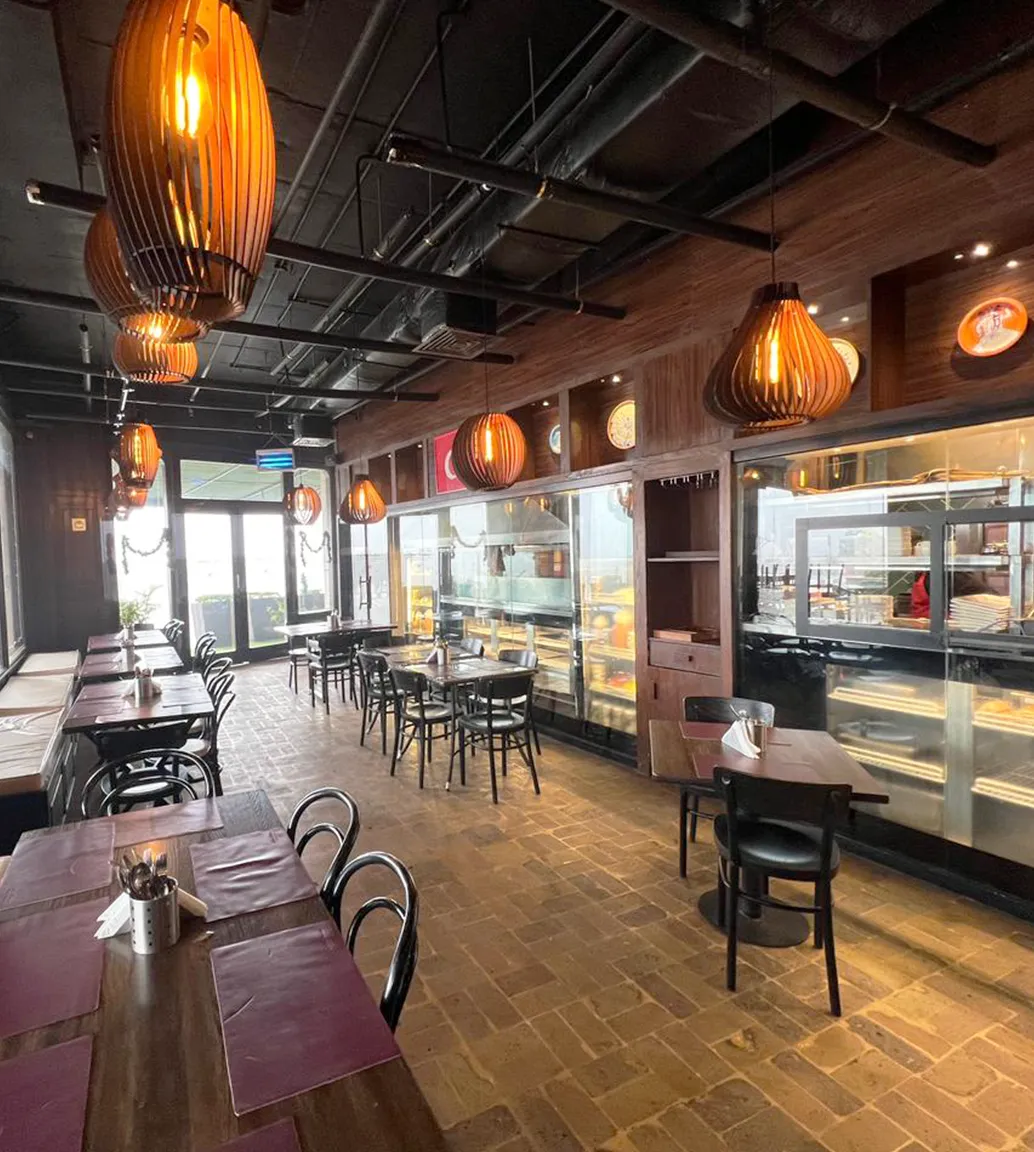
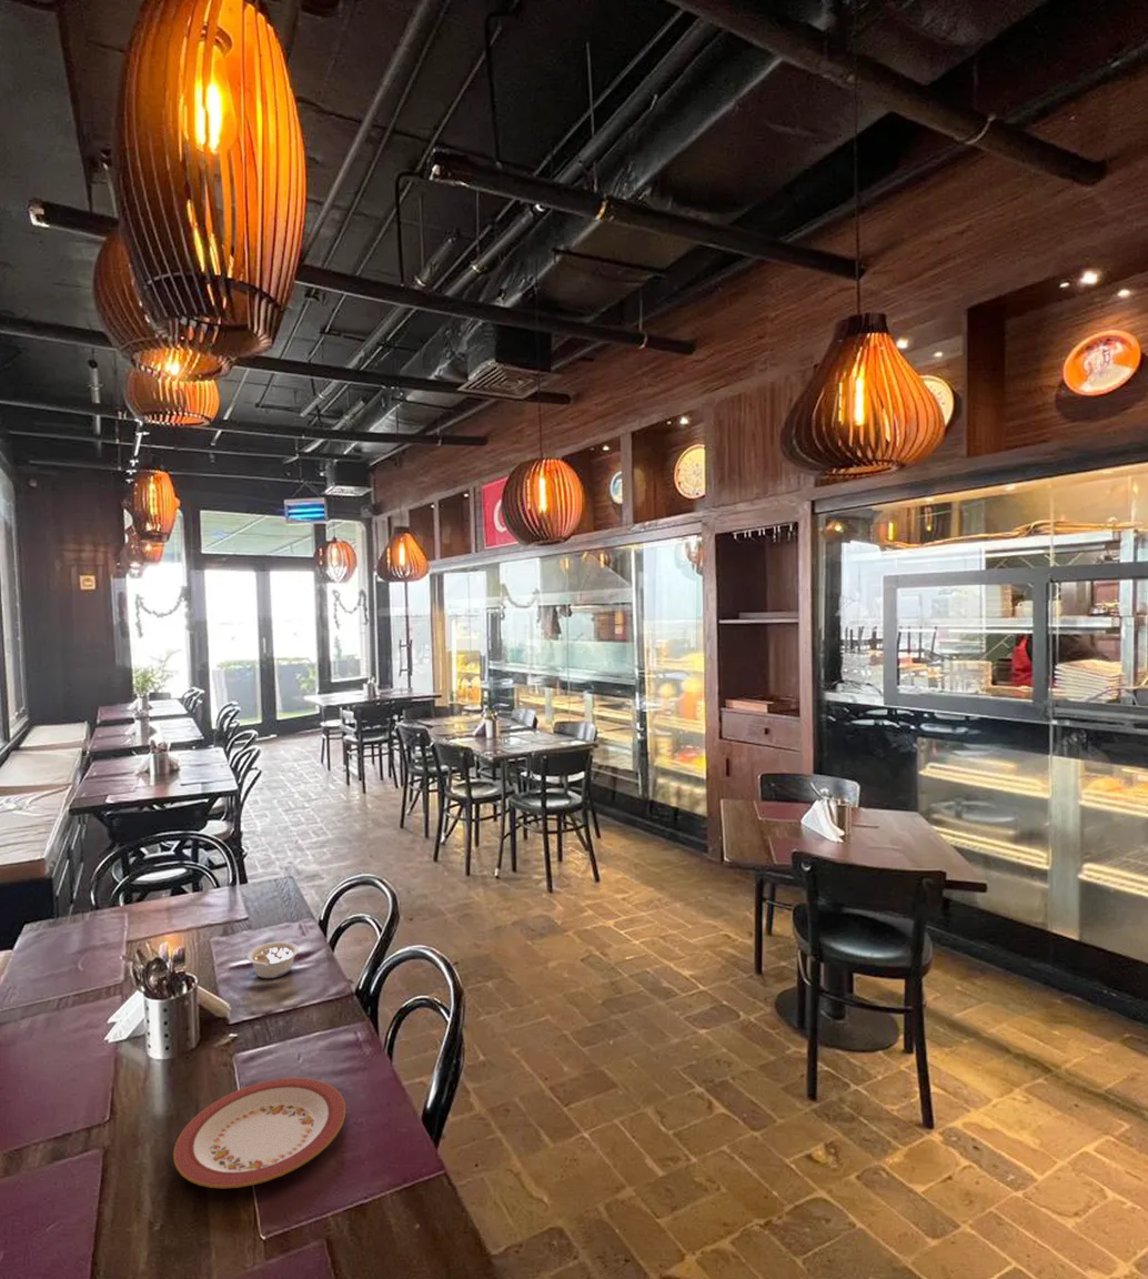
+ legume (274, 959)
+ plate (263, 1132)
